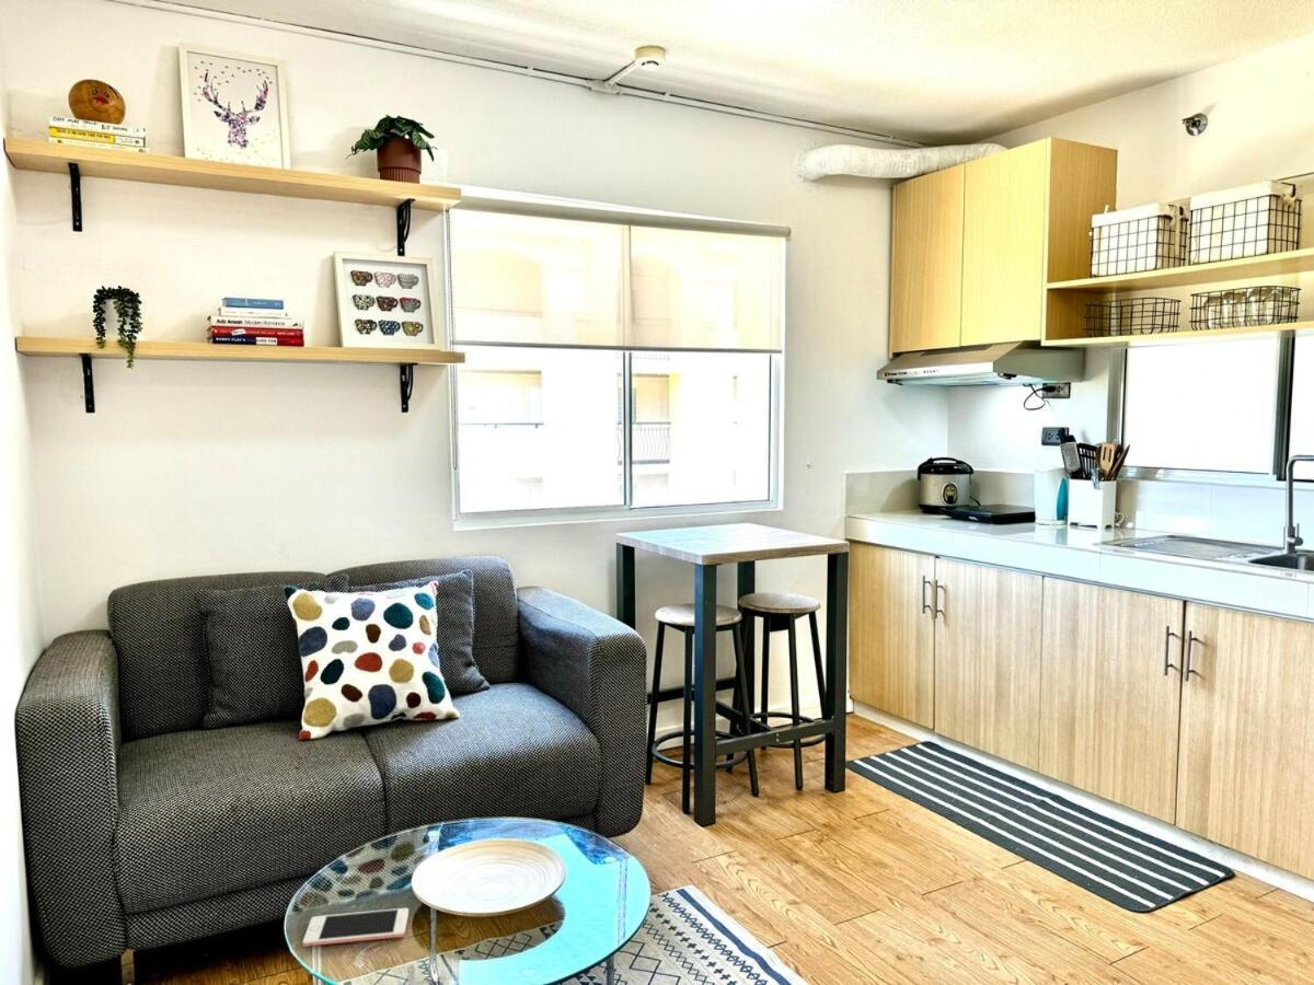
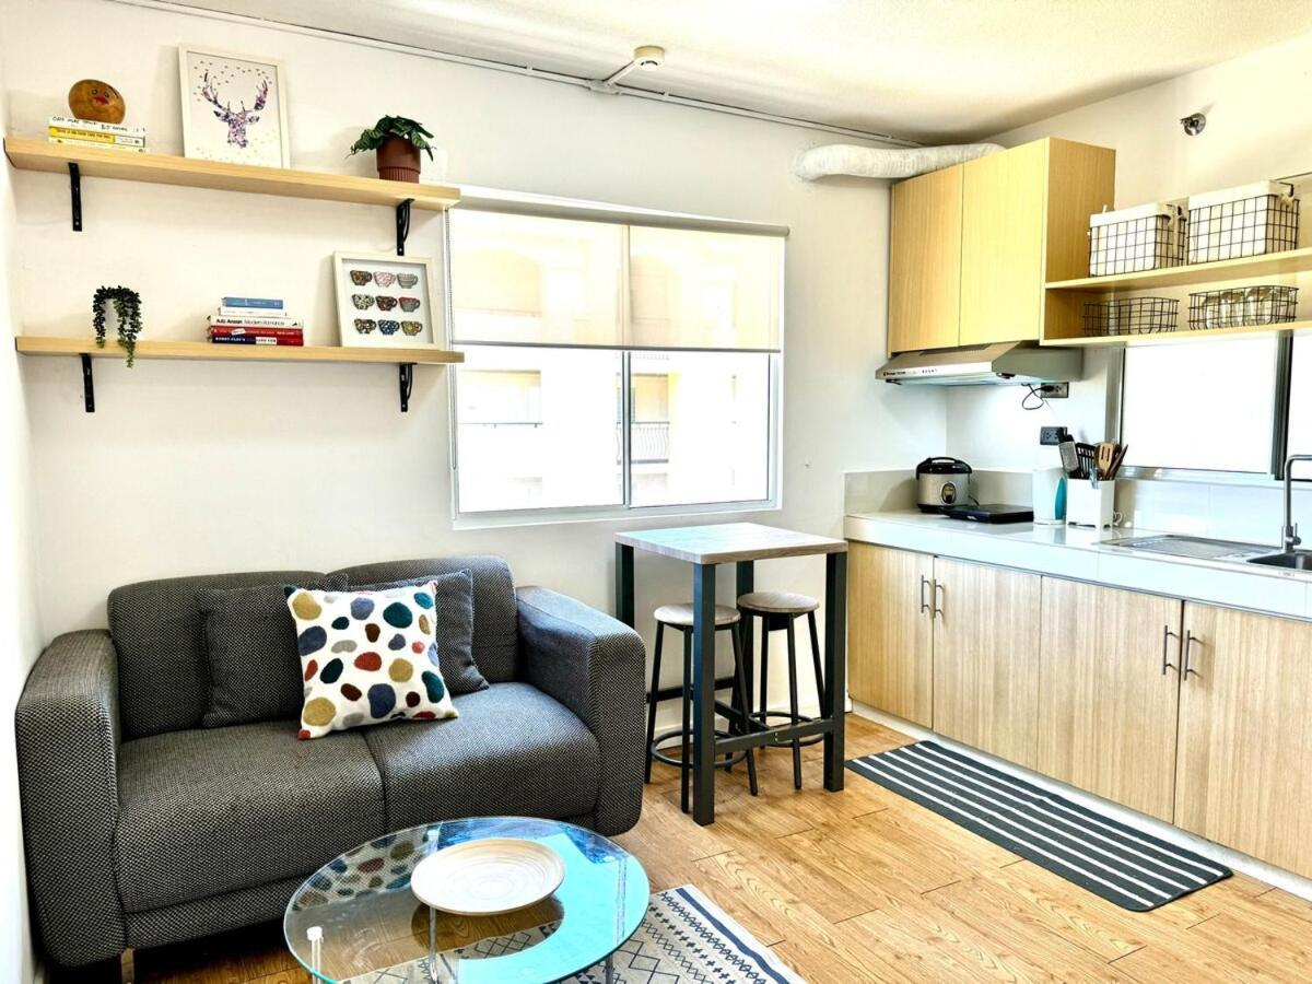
- cell phone (357, 926)
